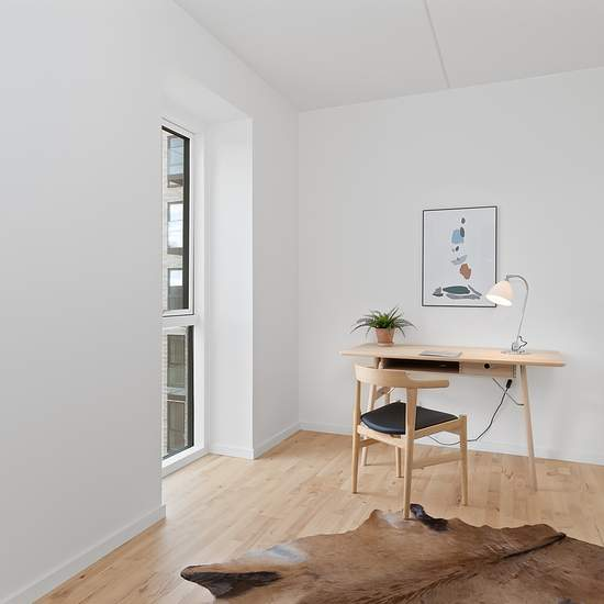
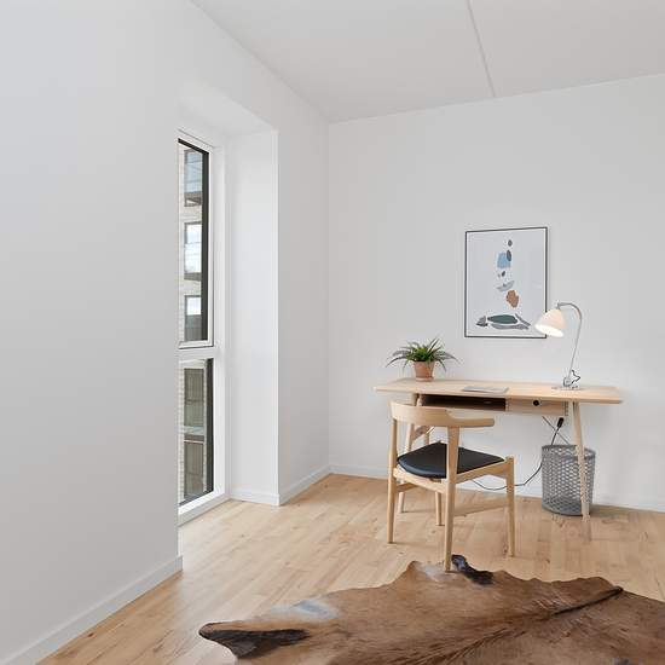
+ waste bin (567, 479)
